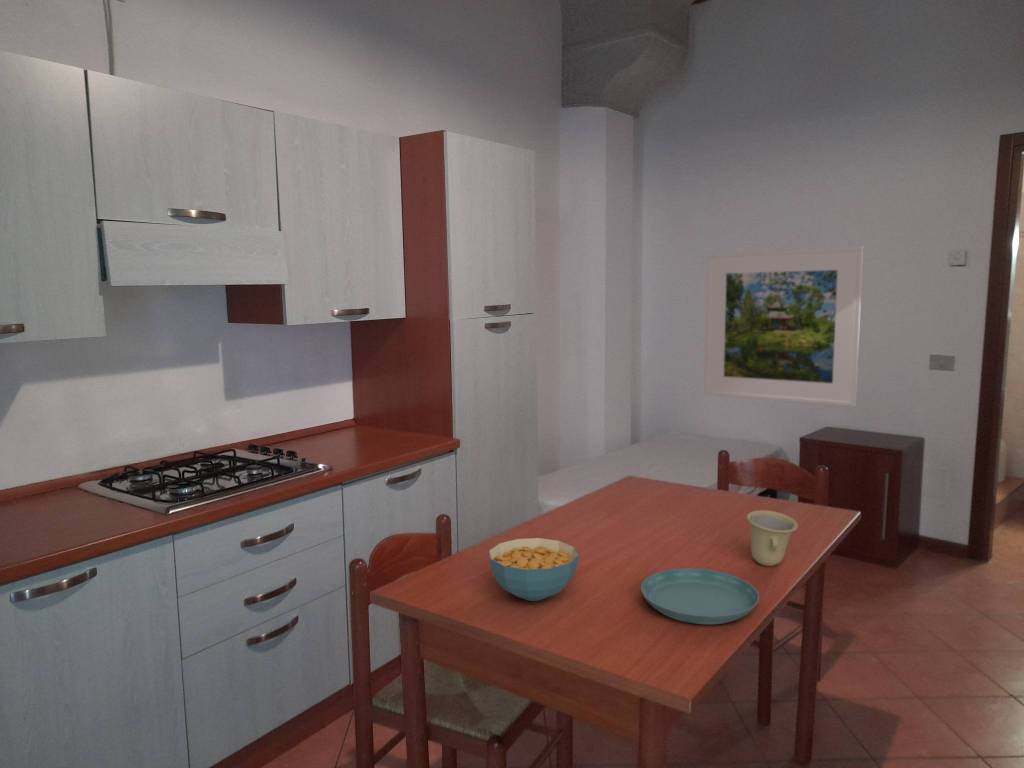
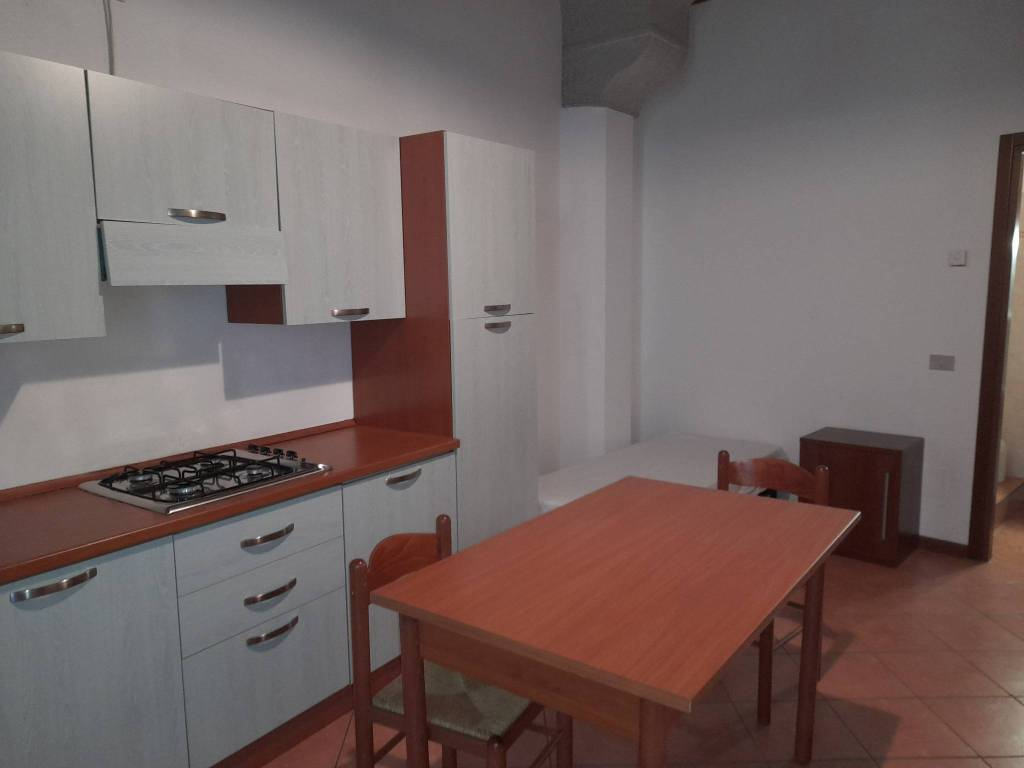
- saucer (698, 597)
- cup (771, 540)
- cereal bowl (533, 574)
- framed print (777, 326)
